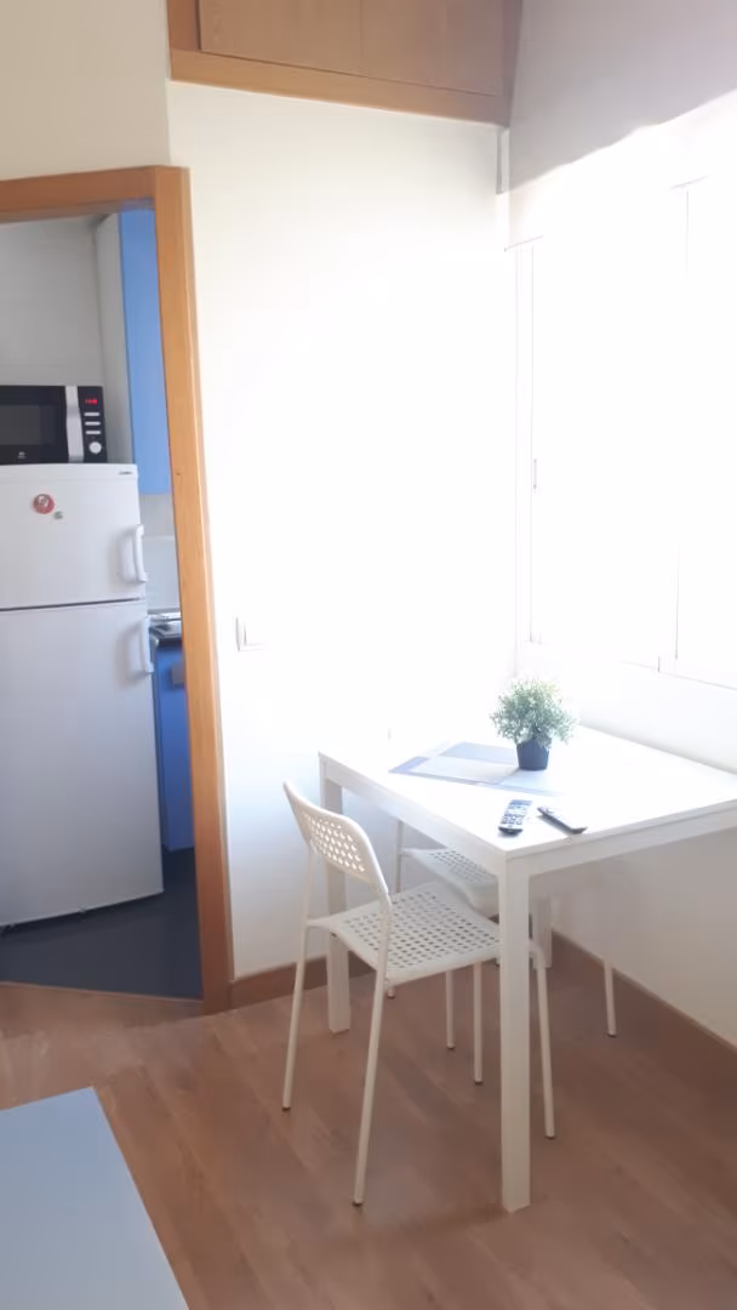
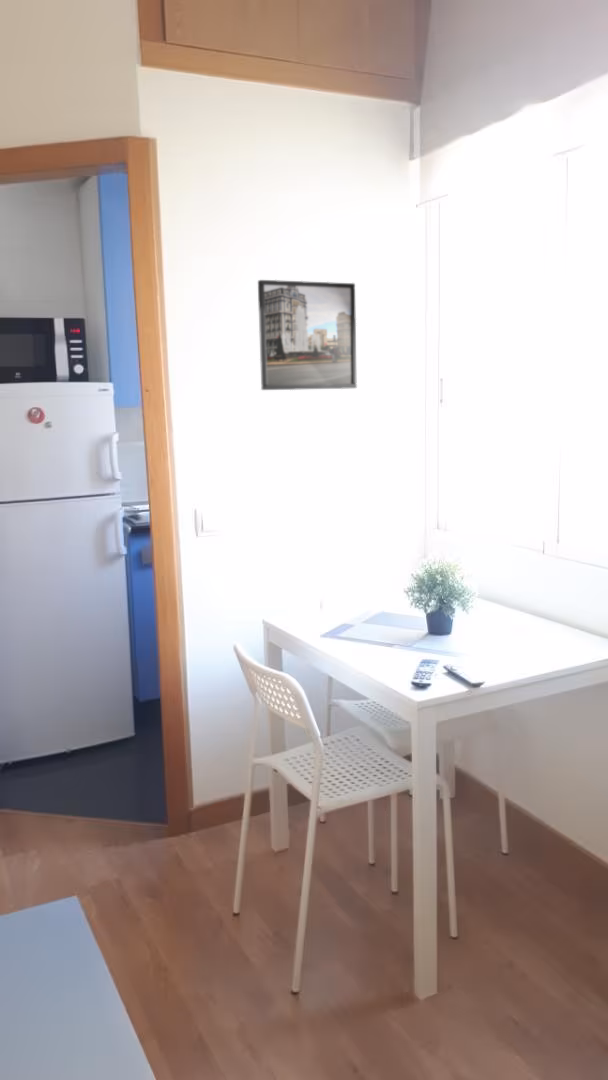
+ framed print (308, 336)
